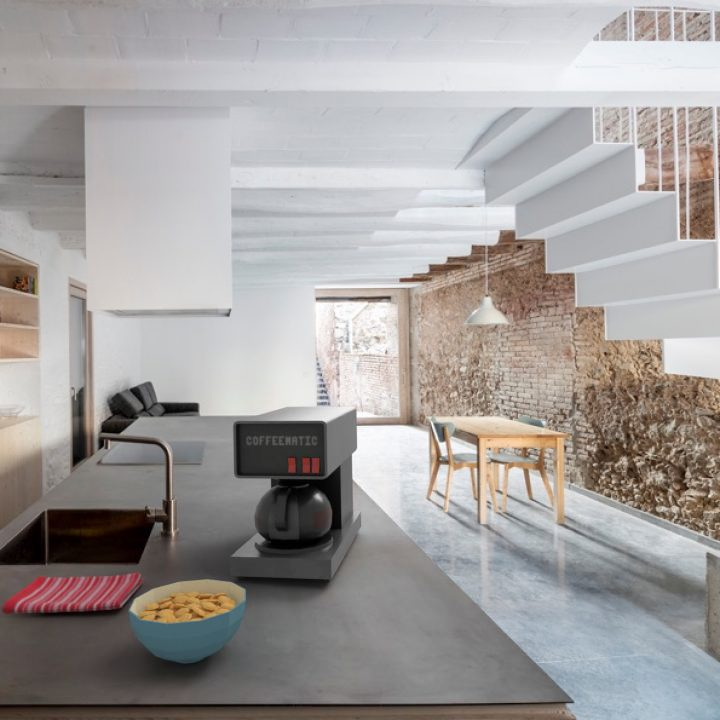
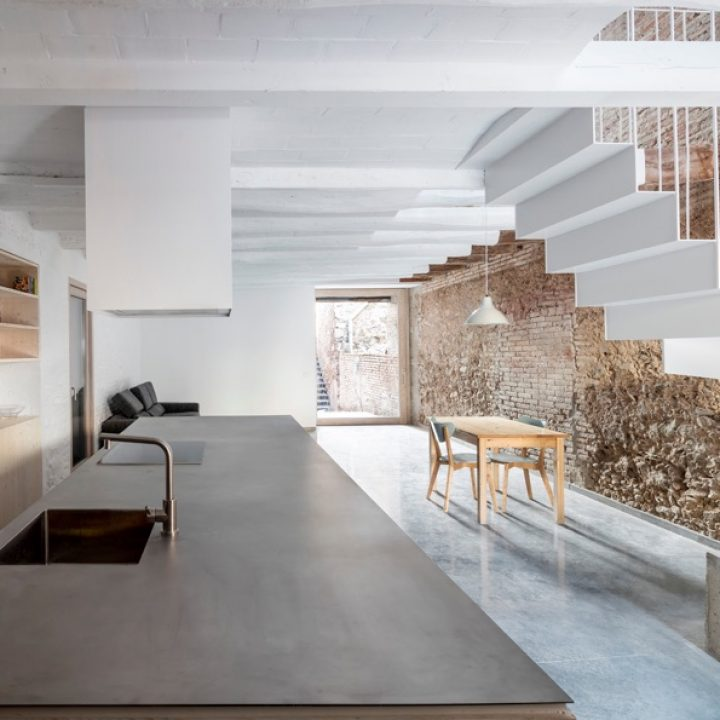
- cereal bowl (189, 627)
- coffee maker (303, 483)
- dish towel (76, 592)
